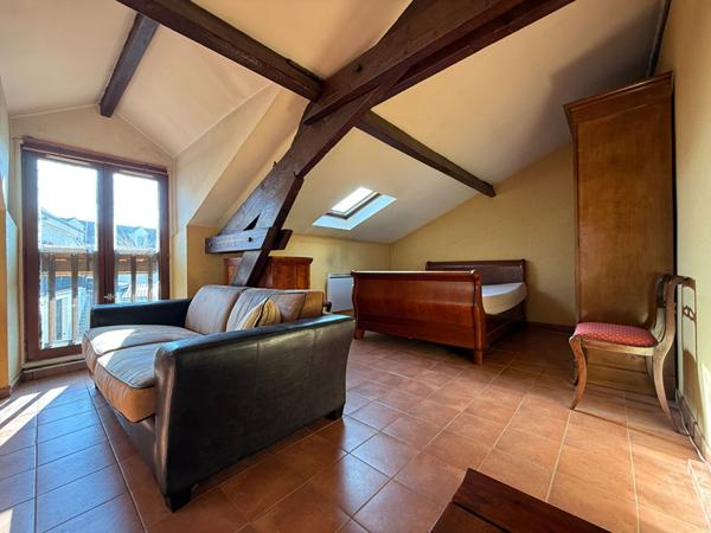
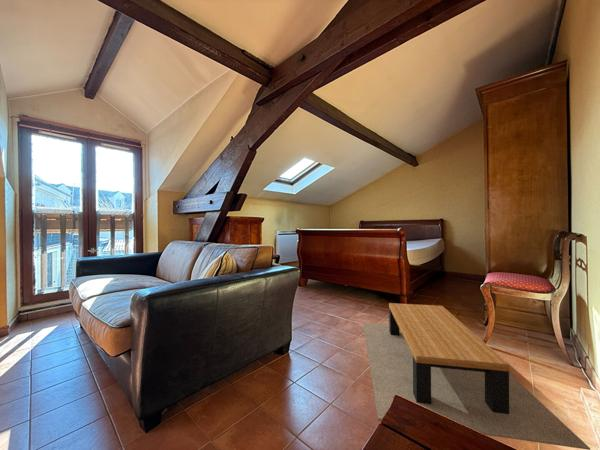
+ coffee table (432, 343)
